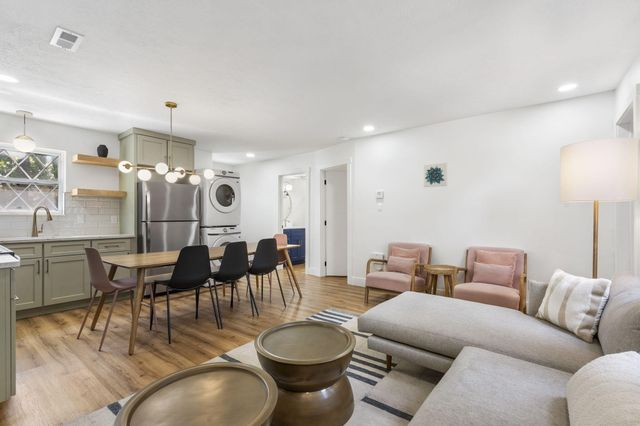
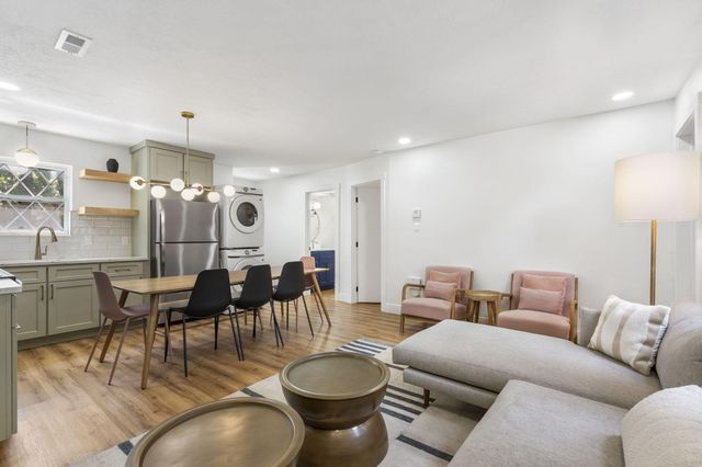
- wall art (435, 175)
